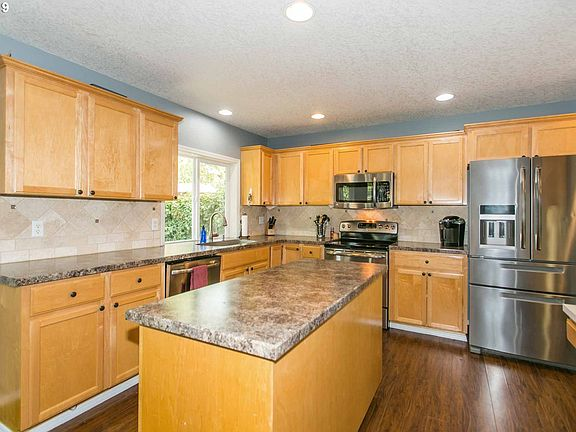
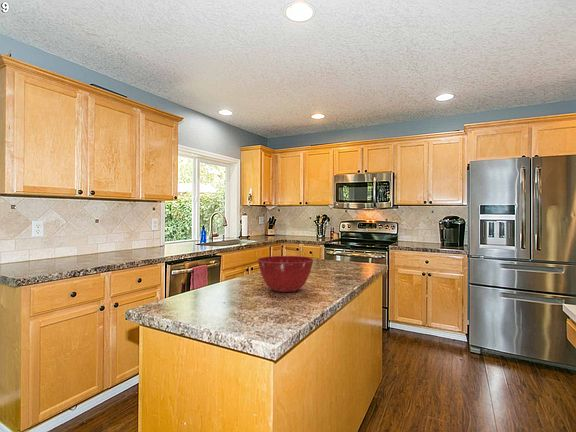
+ mixing bowl (285, 273)
